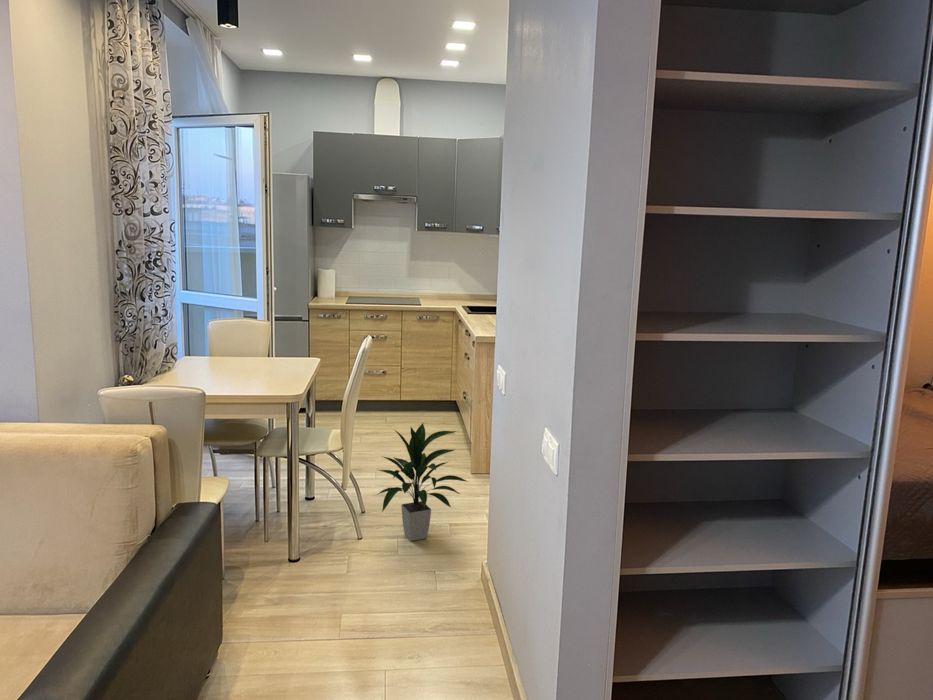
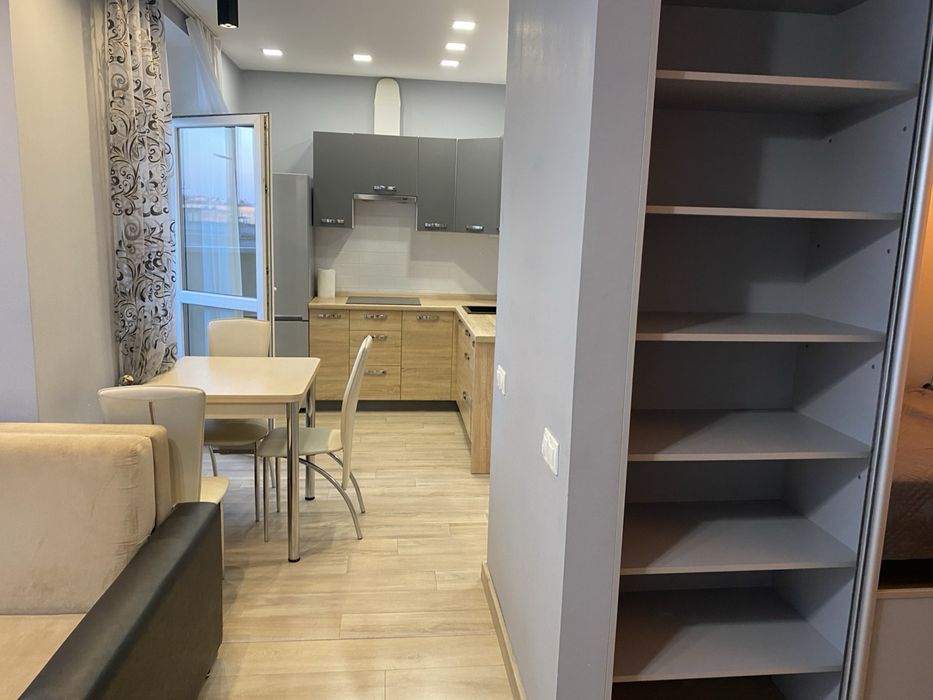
- indoor plant (416, 479)
